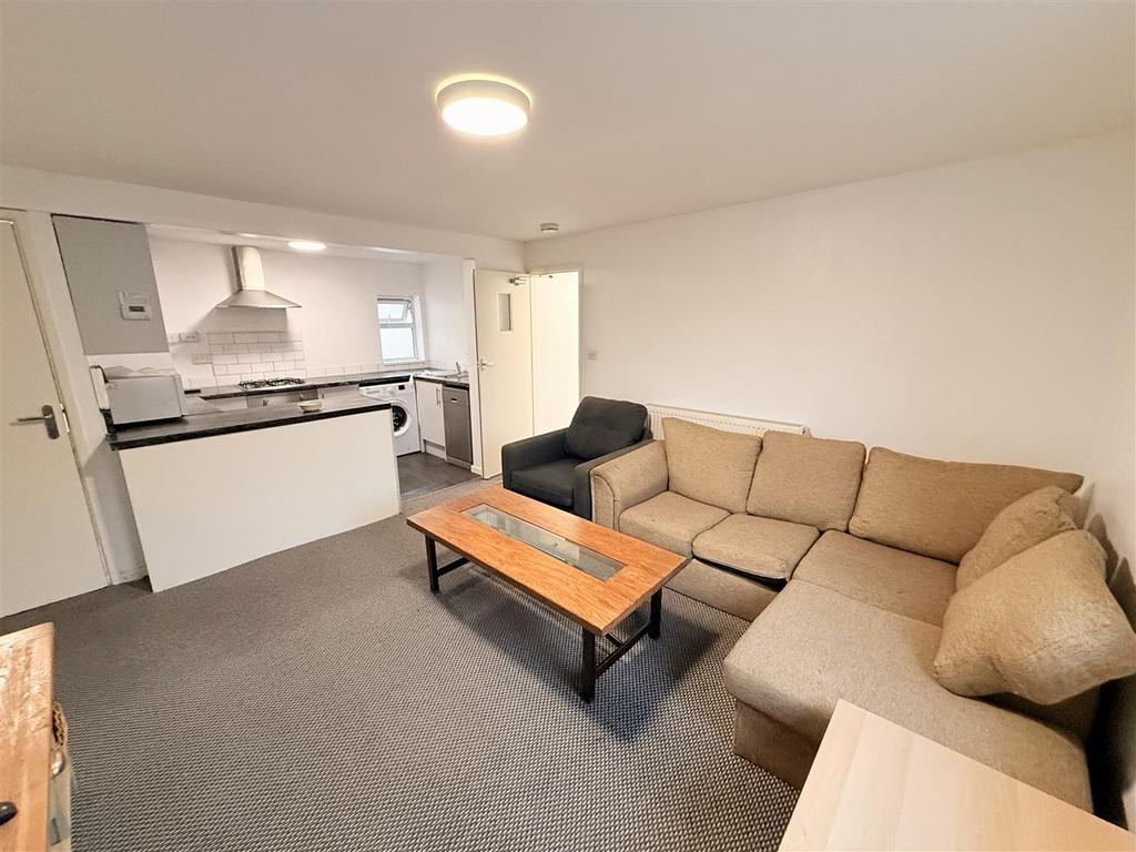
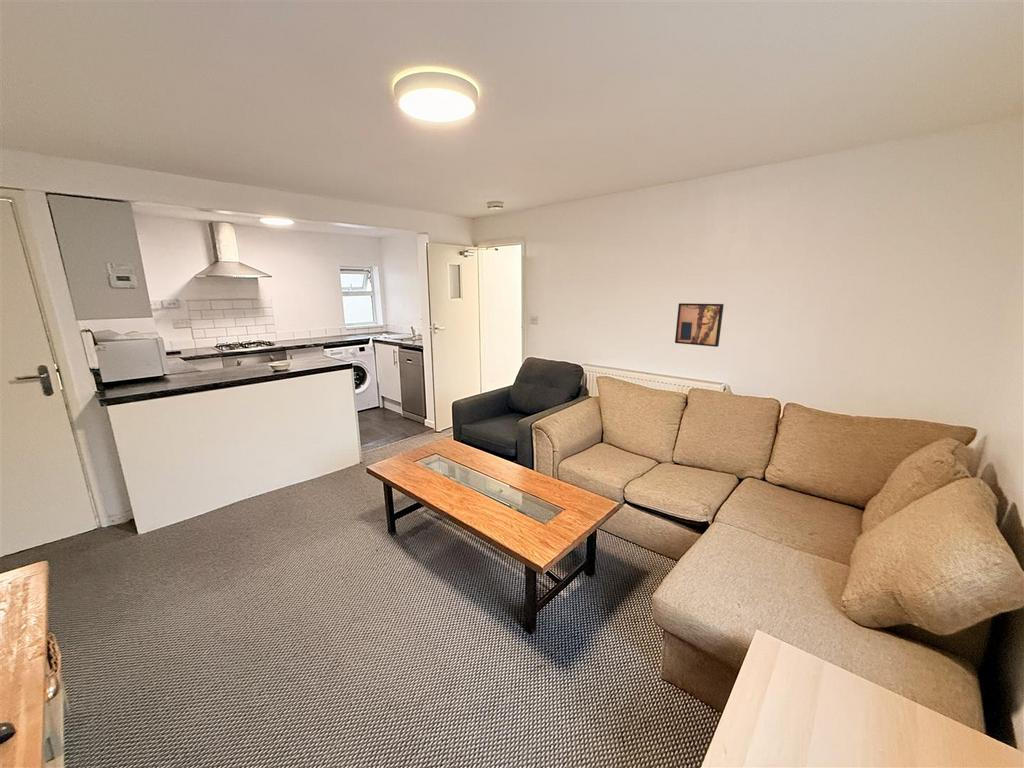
+ wall art (698, 324)
